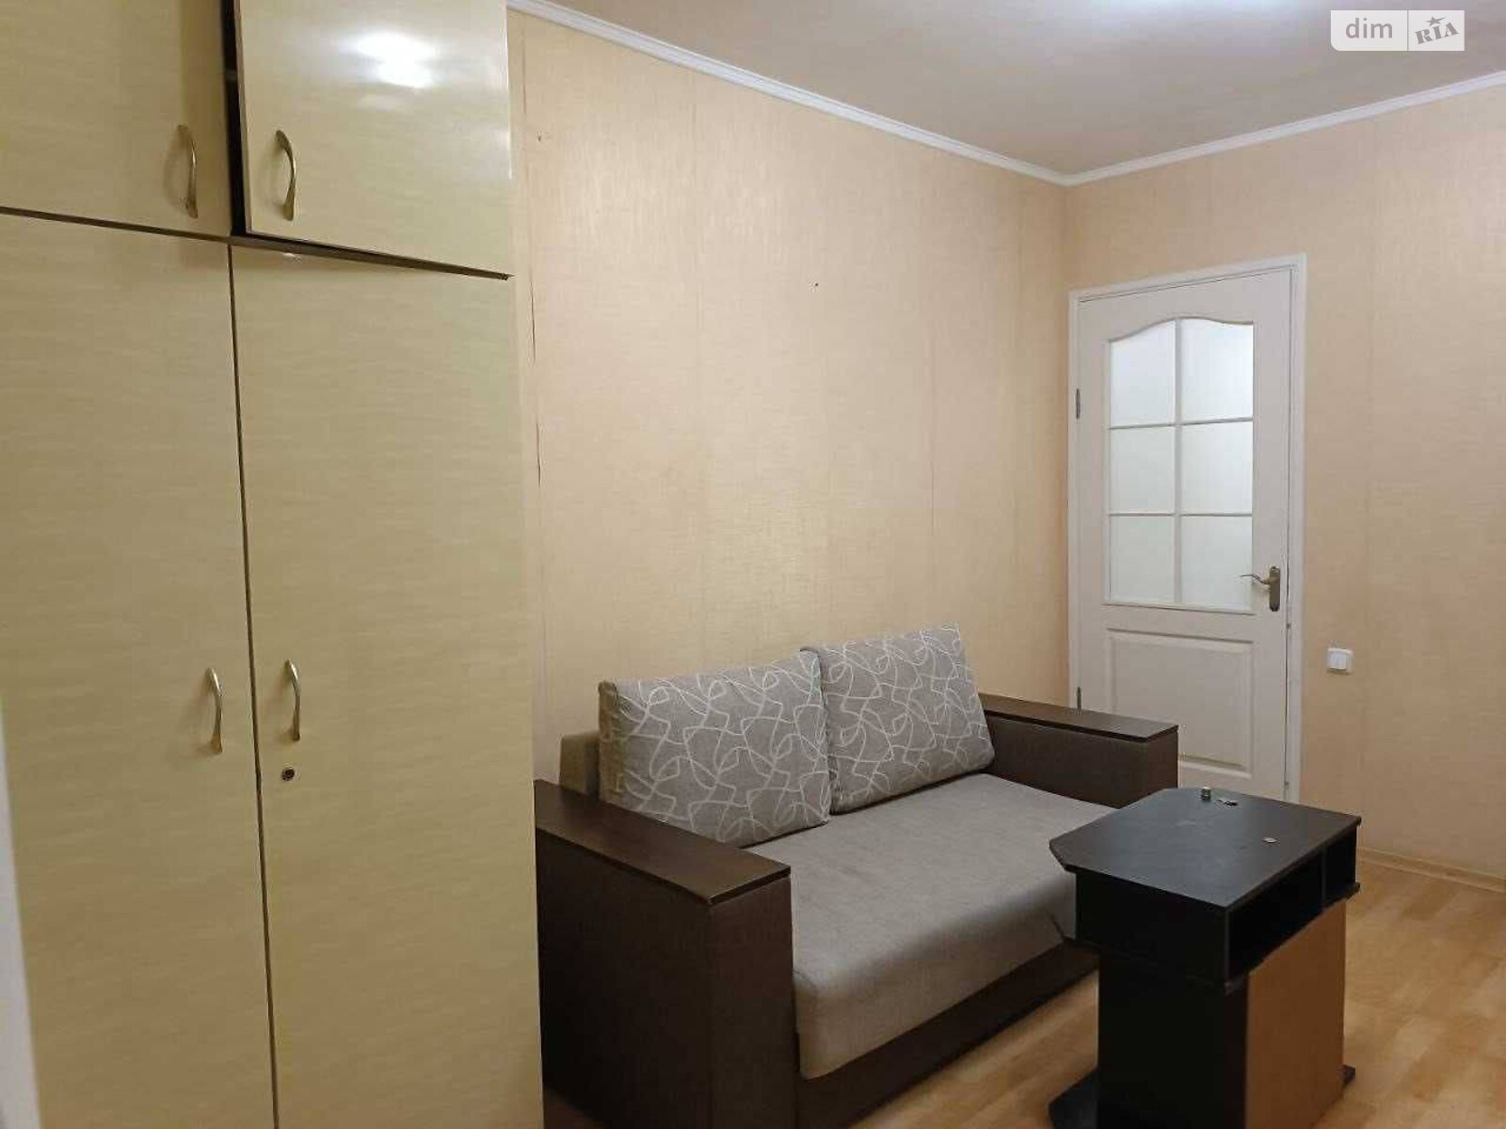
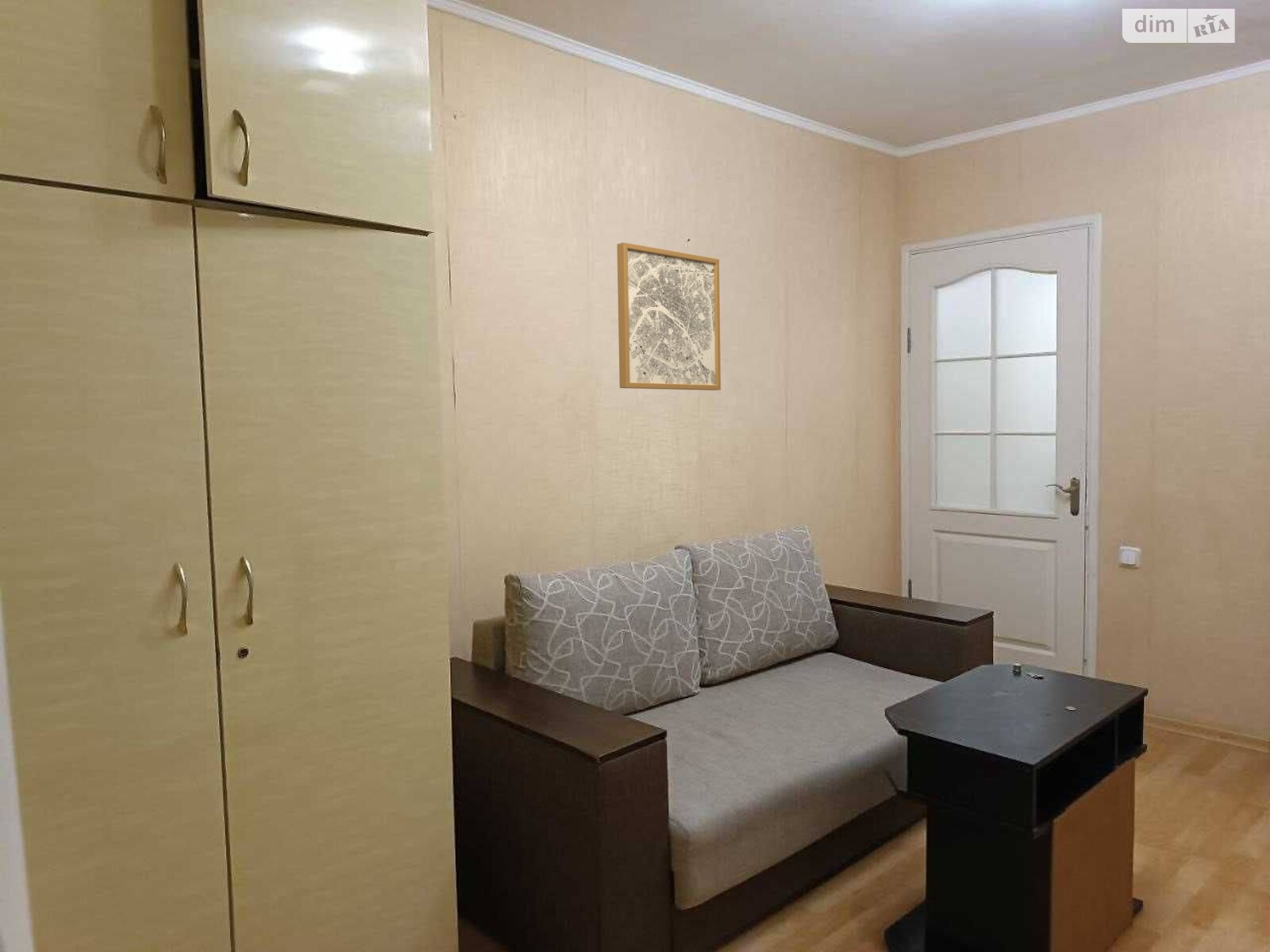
+ wall art (672, 321)
